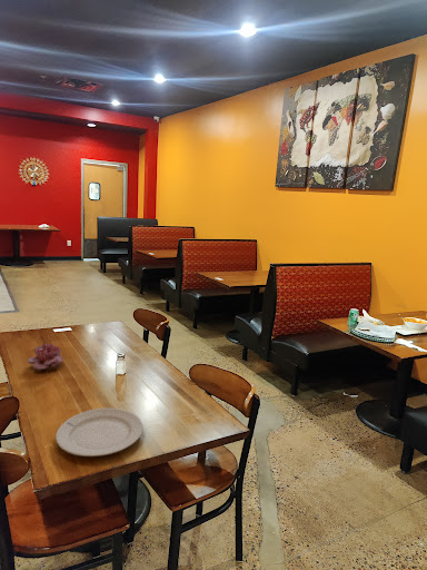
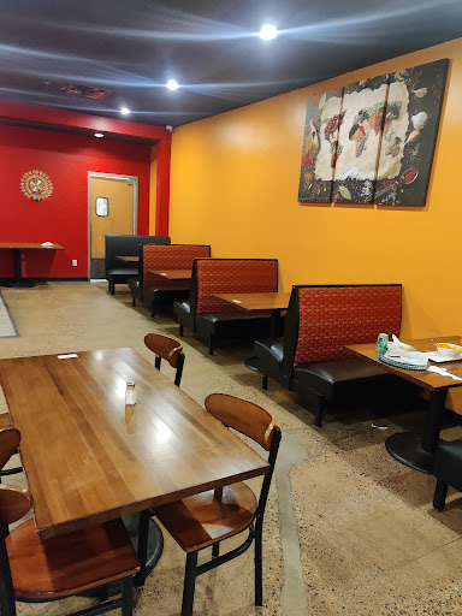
- chinaware (100, 432)
- flower (47, 356)
